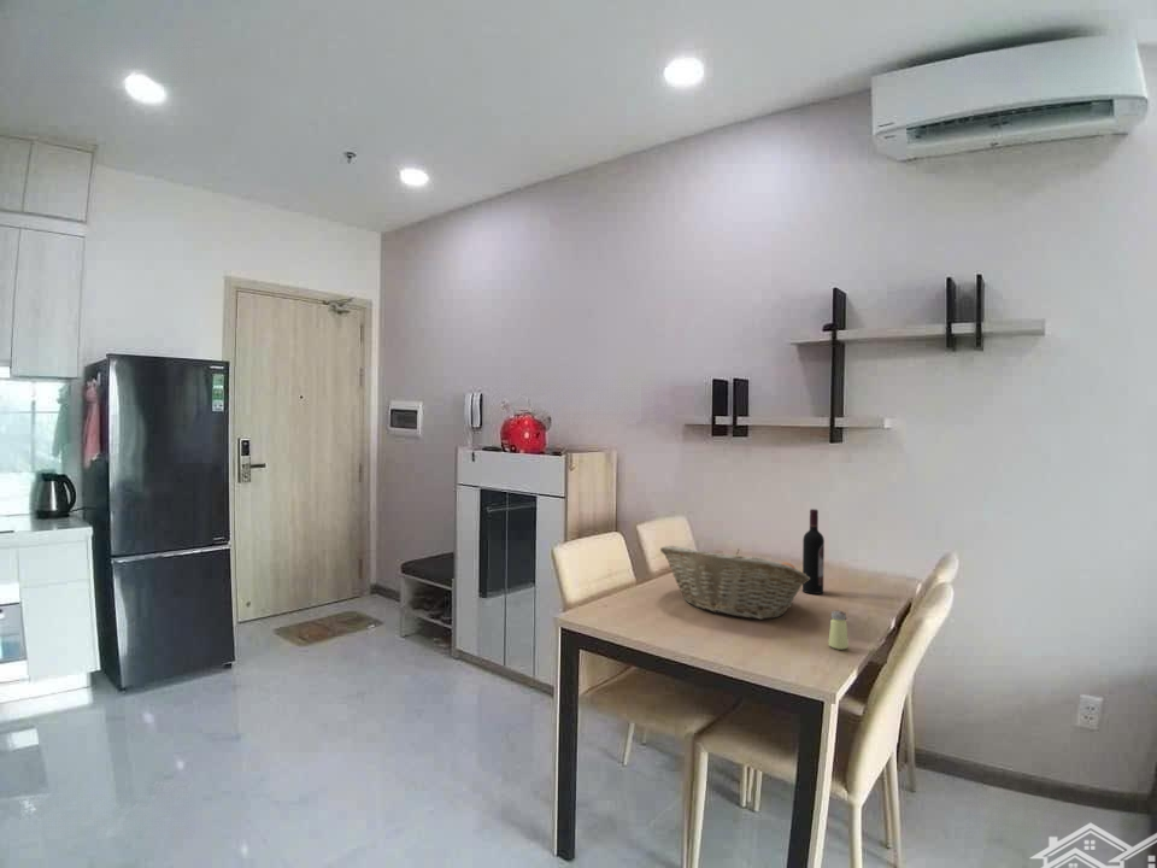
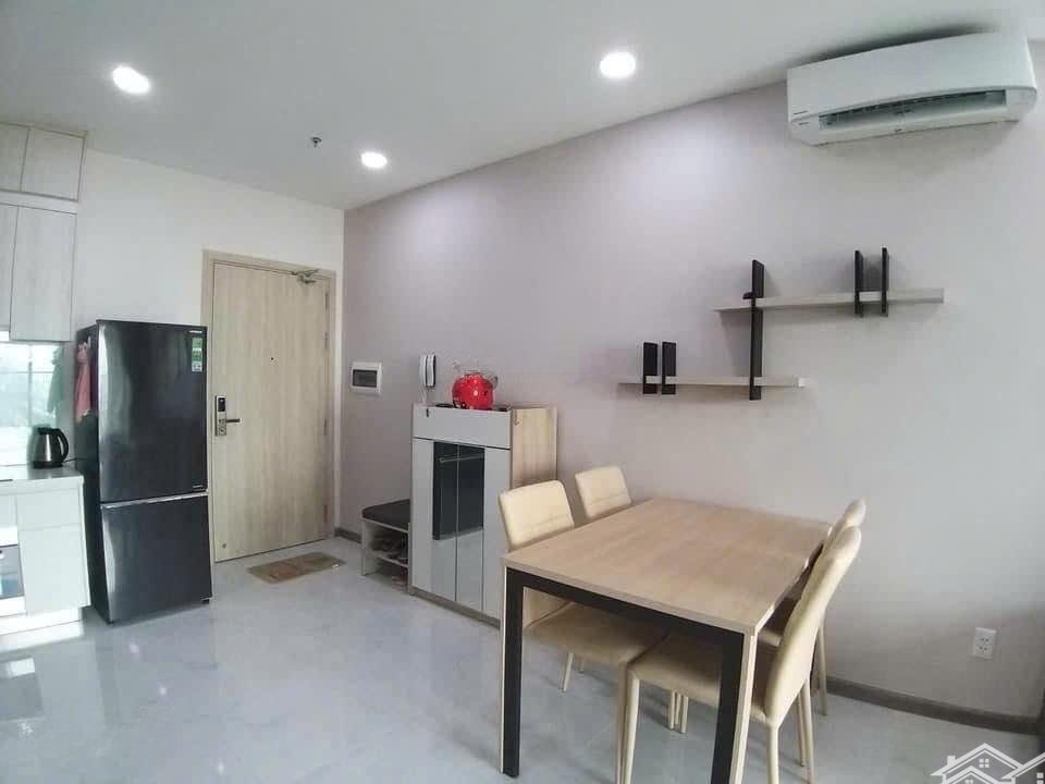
- saltshaker (838, 628)
- wine bottle (812, 550)
- fruit basket (730, 574)
